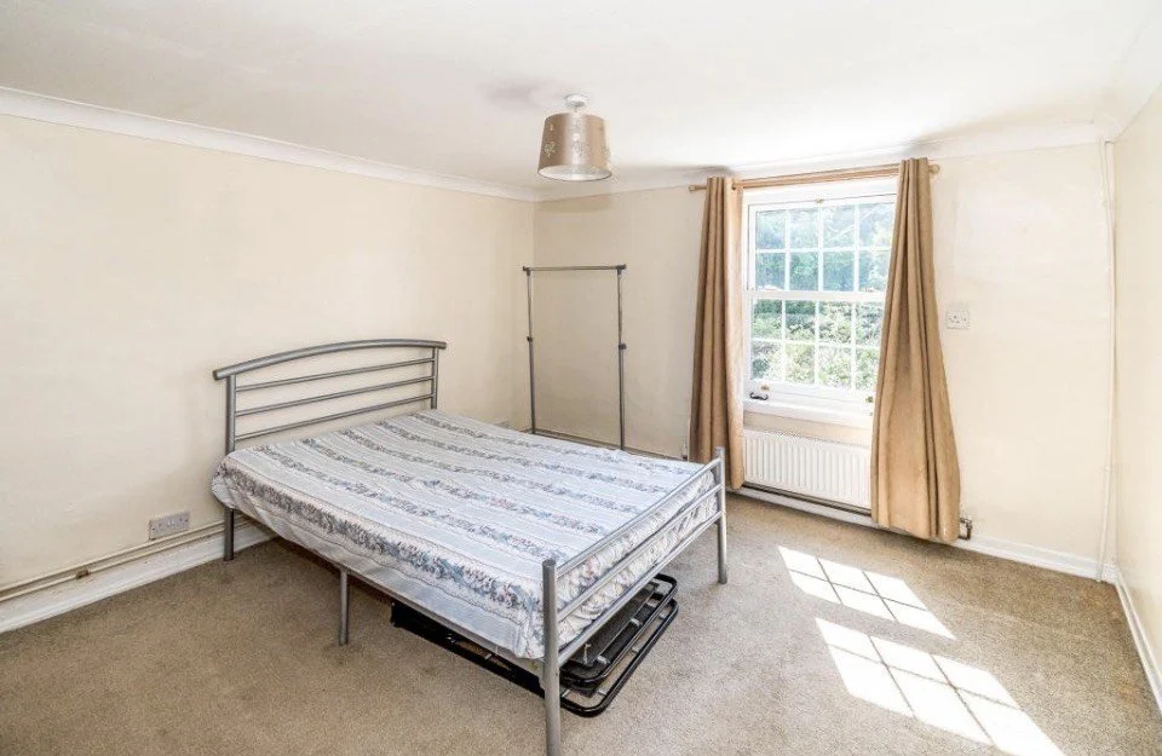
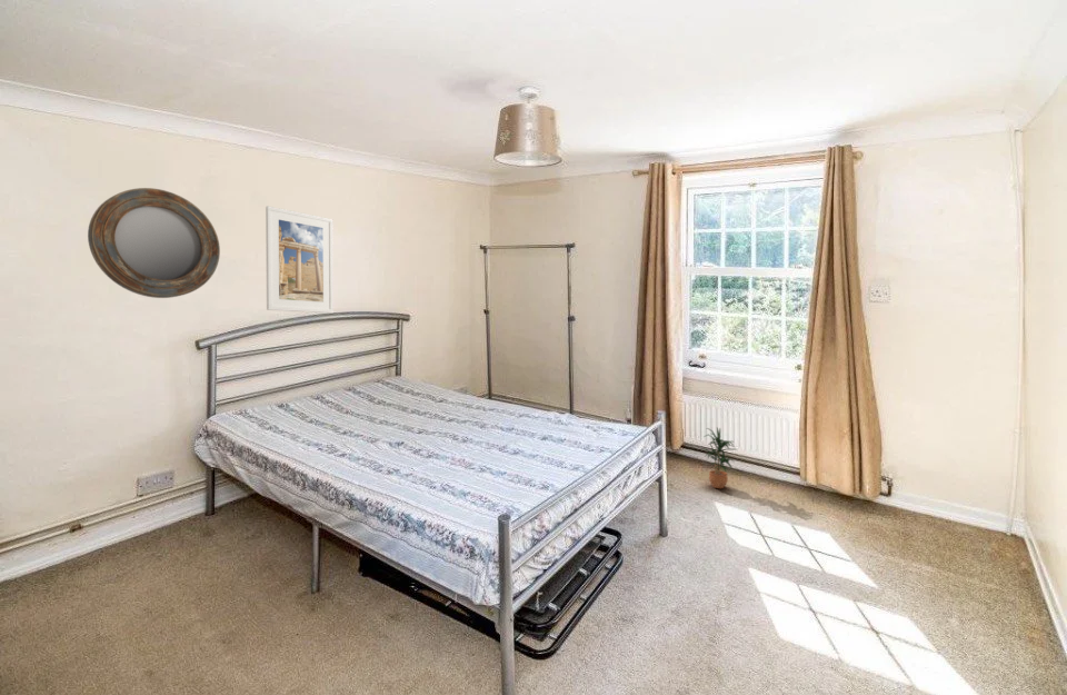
+ potted plant (719, 457)
+ home mirror (159, 244)
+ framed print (301, 261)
